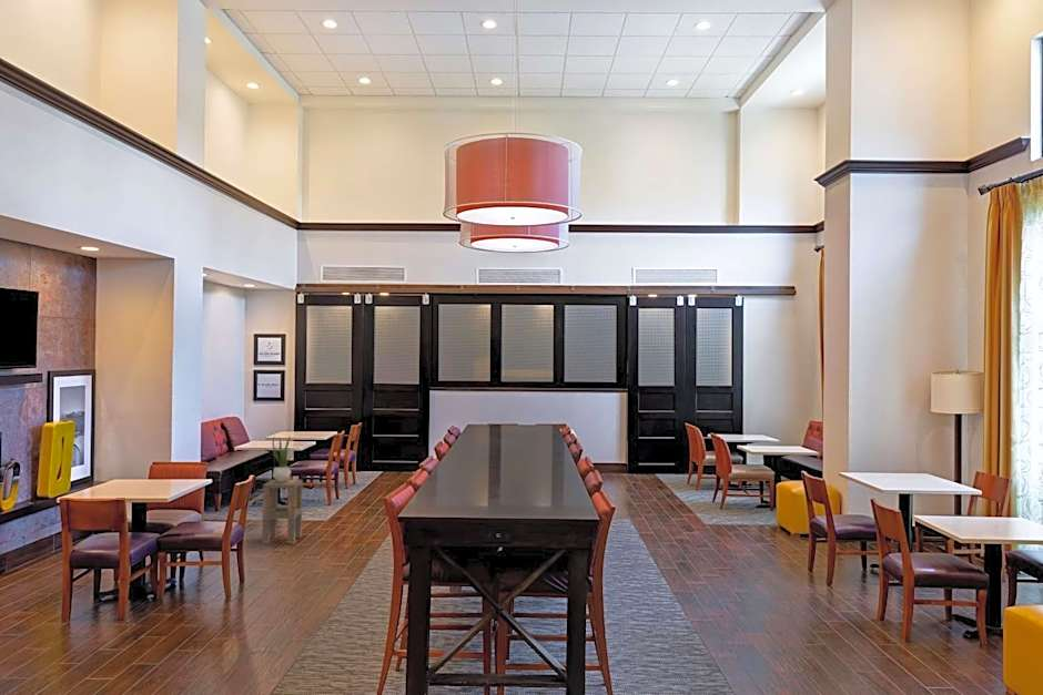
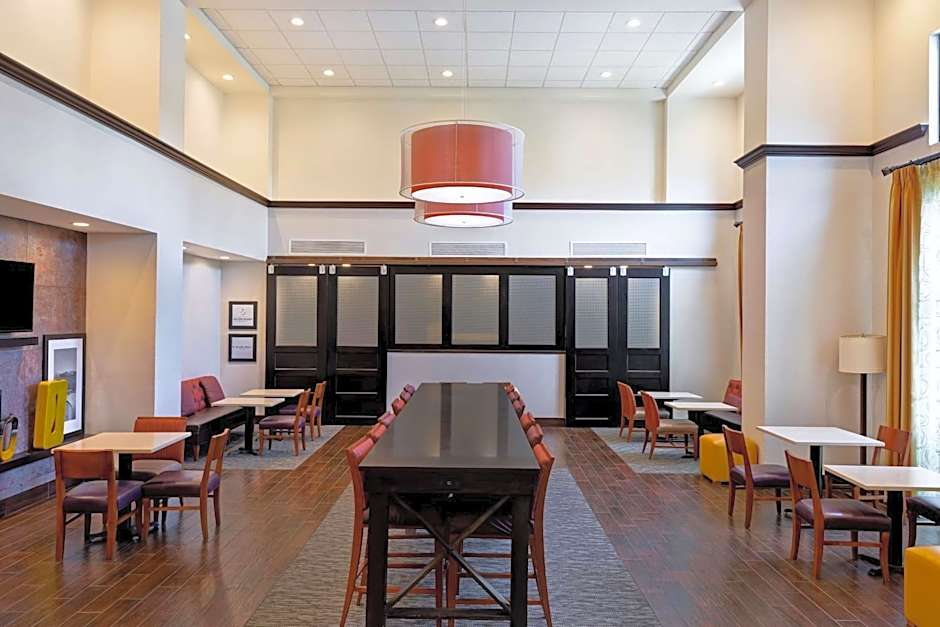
- side table (282, 511)
- potted plant (281, 458)
